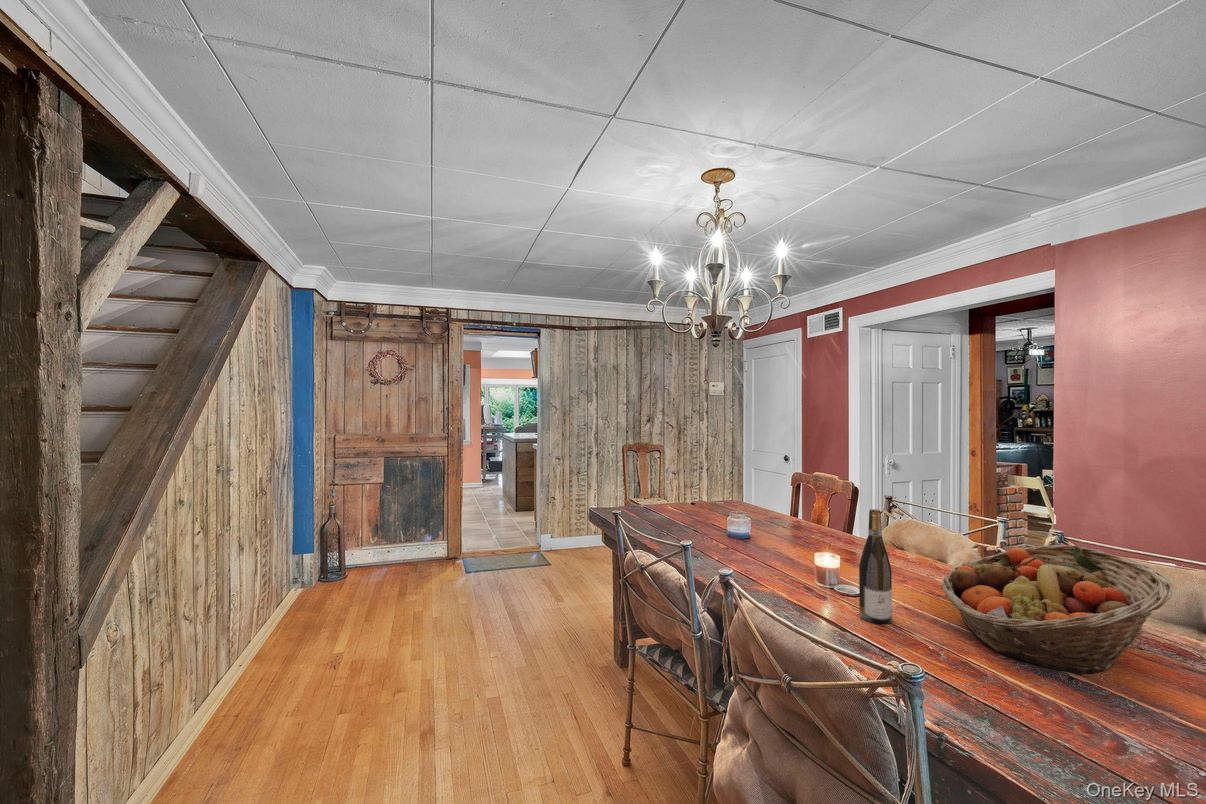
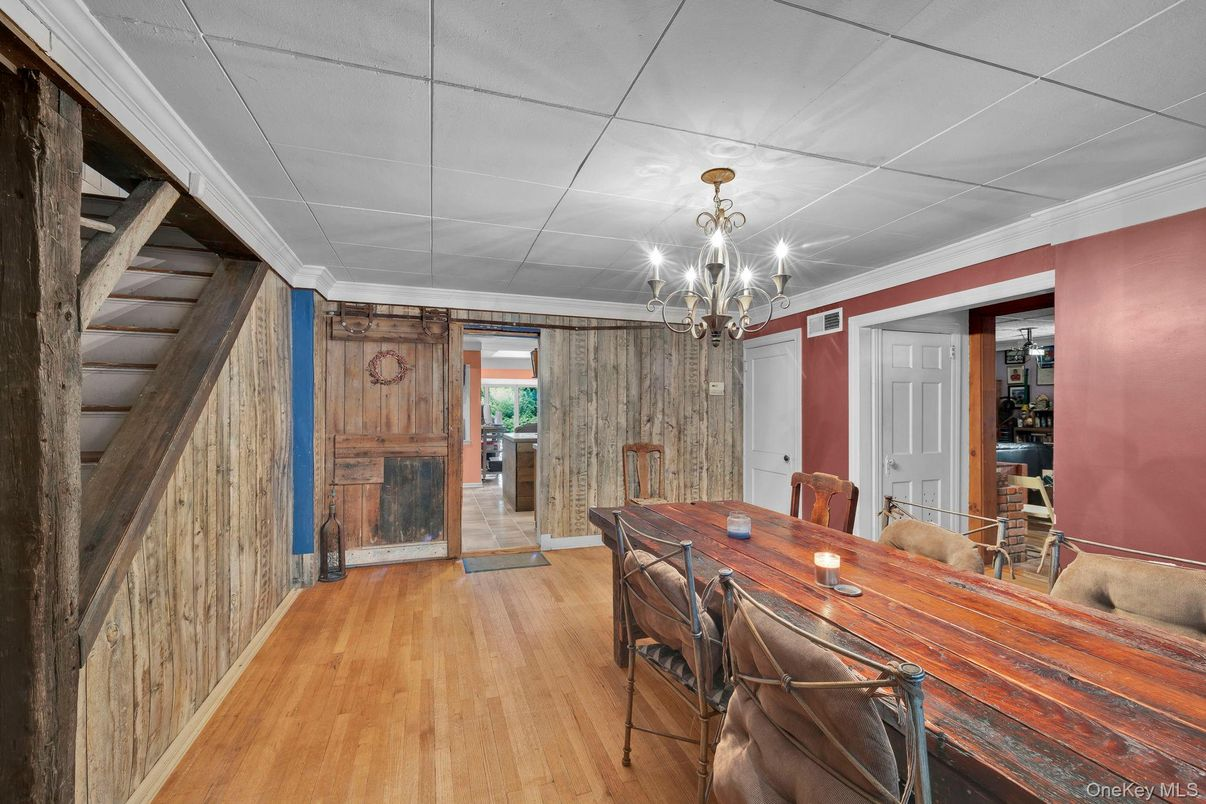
- wine bottle (875, 564)
- fruit basket (1043, 597)
